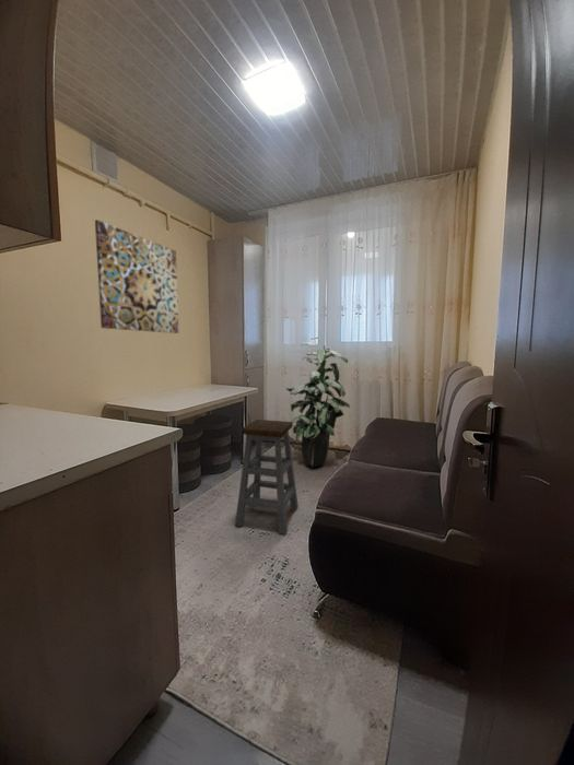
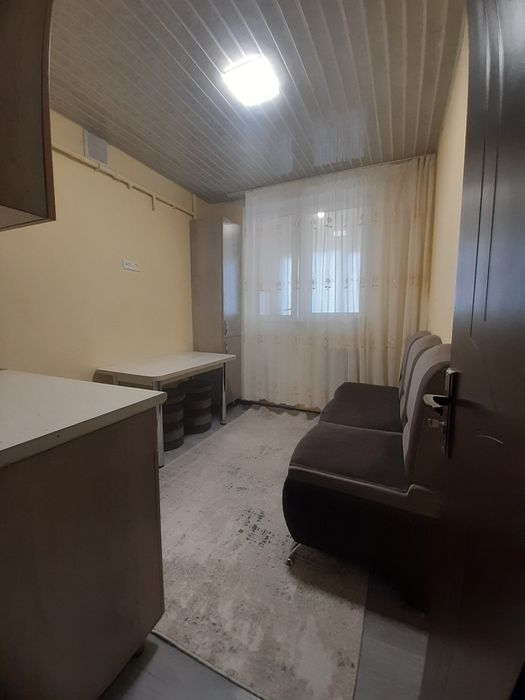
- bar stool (268, 471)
- indoor plant (315, 403)
- wall art (142, 284)
